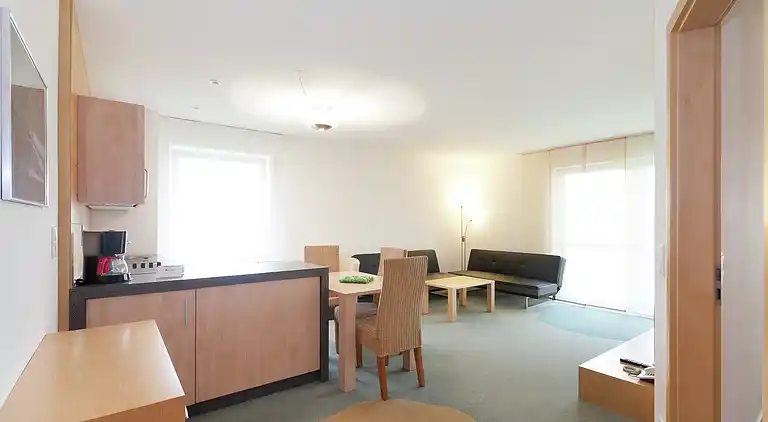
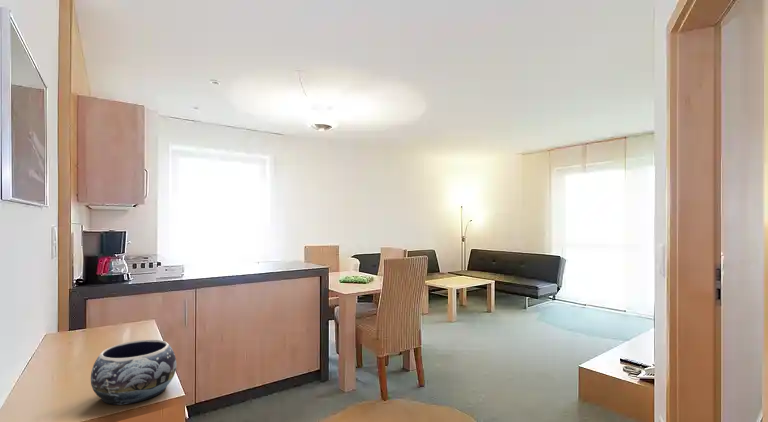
+ decorative bowl (135, 370)
